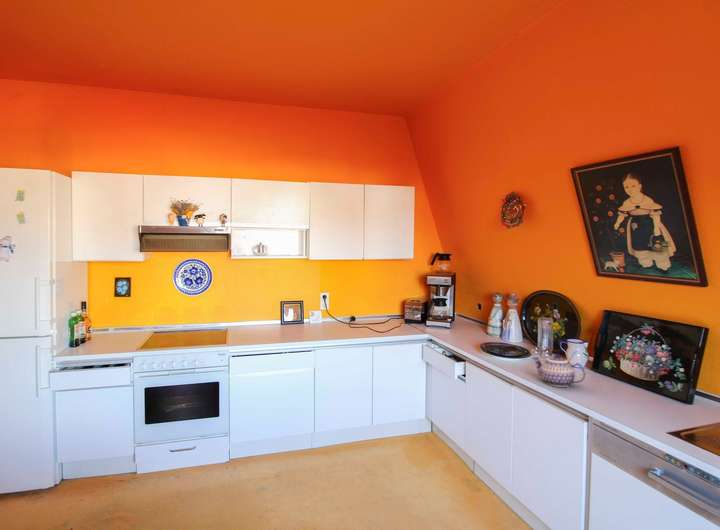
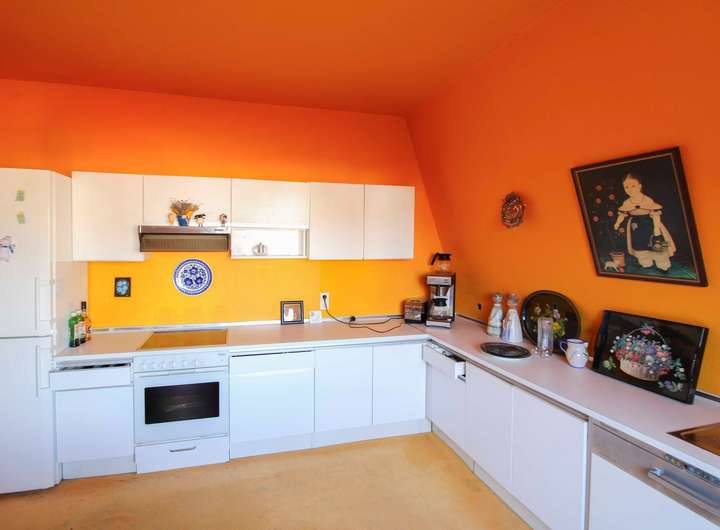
- teapot (557, 369)
